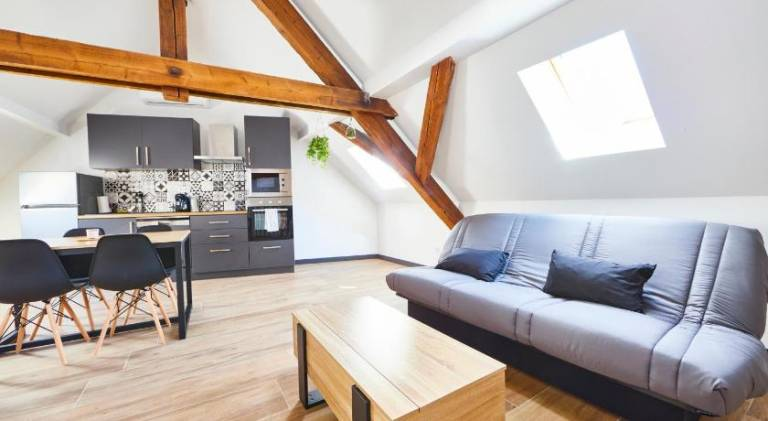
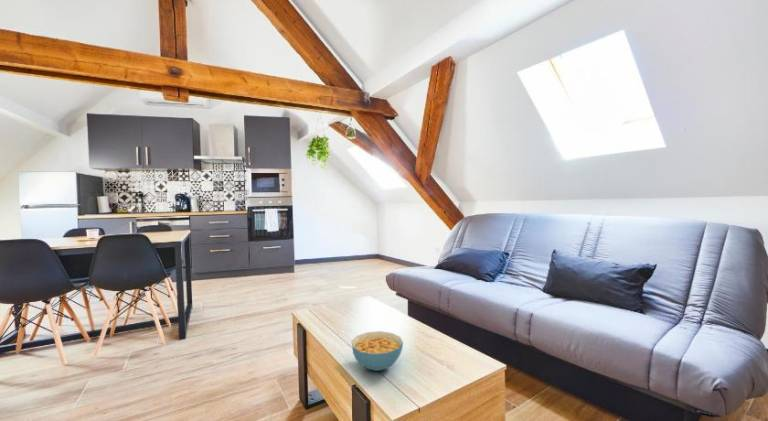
+ cereal bowl (377, 354)
